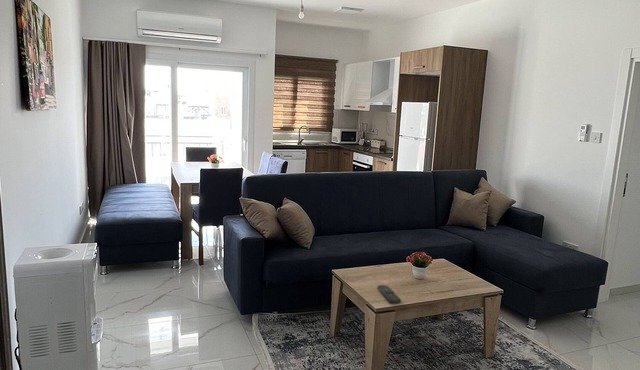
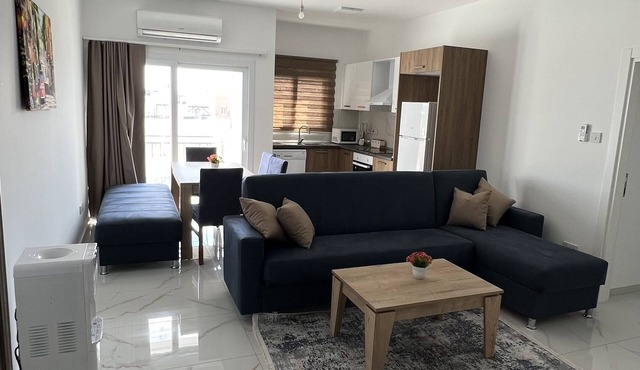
- remote control (388, 293)
